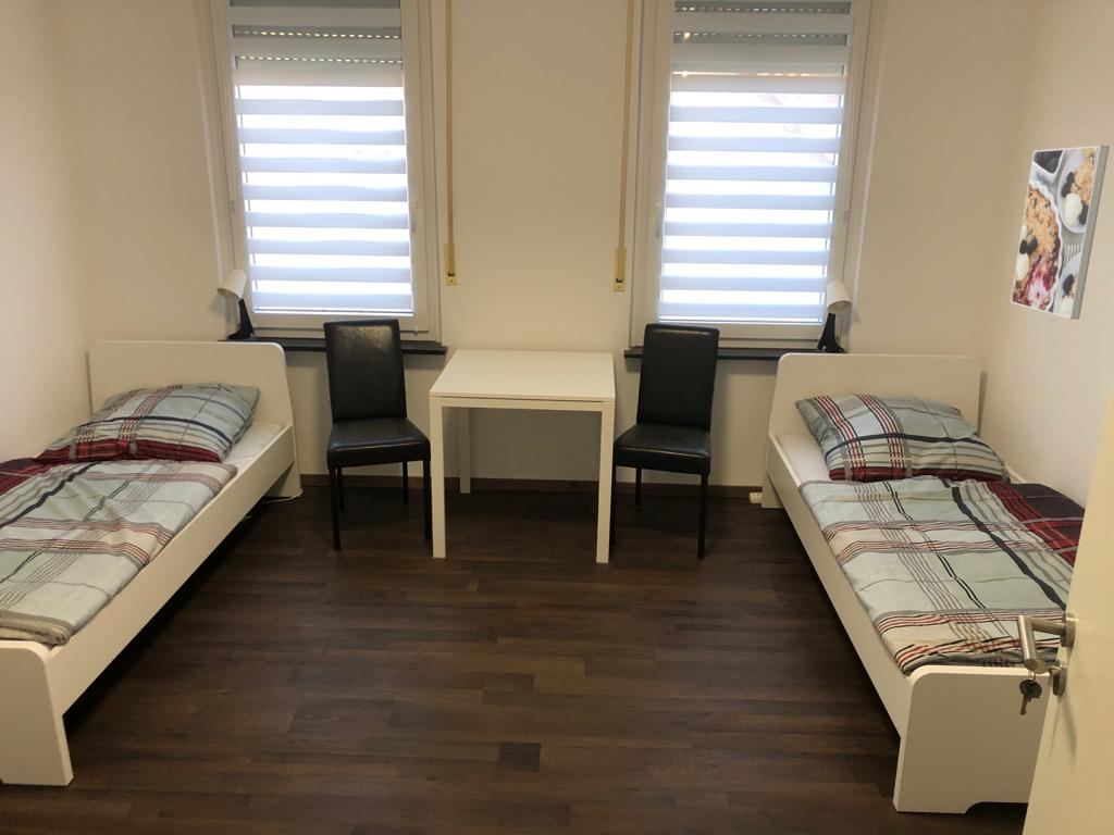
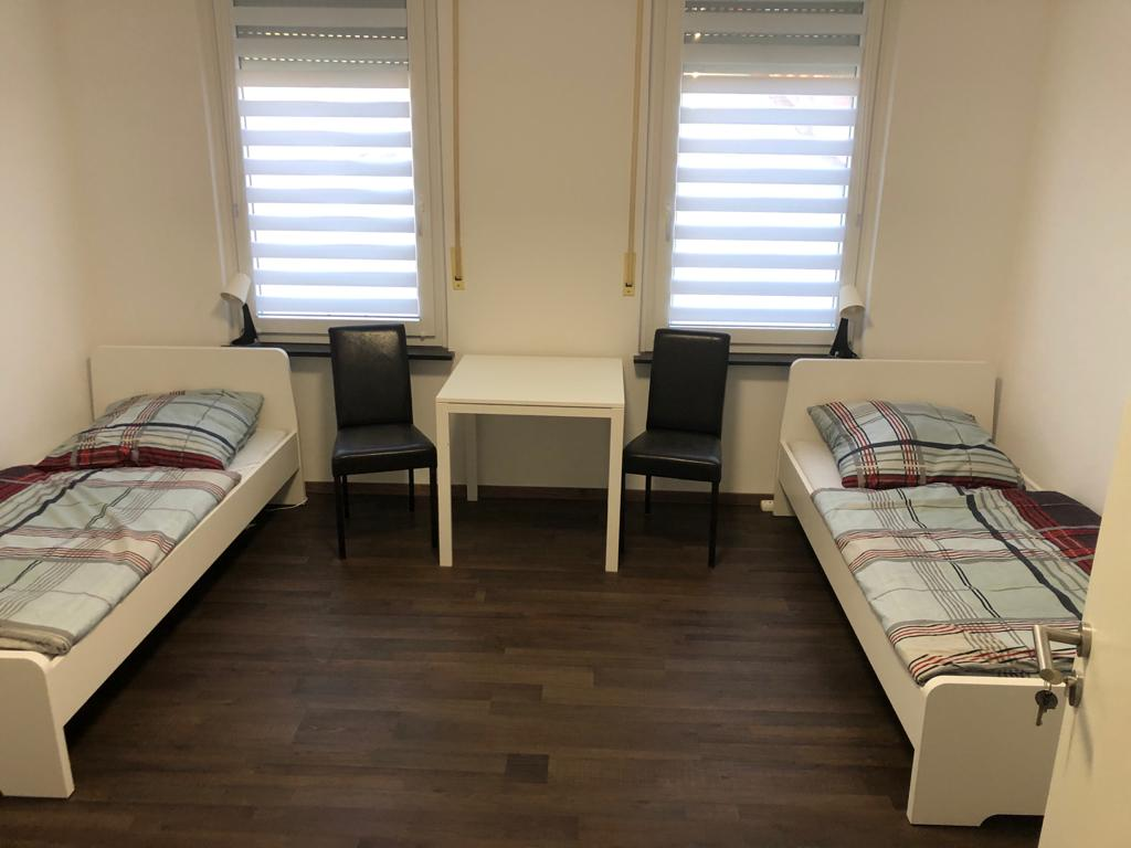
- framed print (1055, 230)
